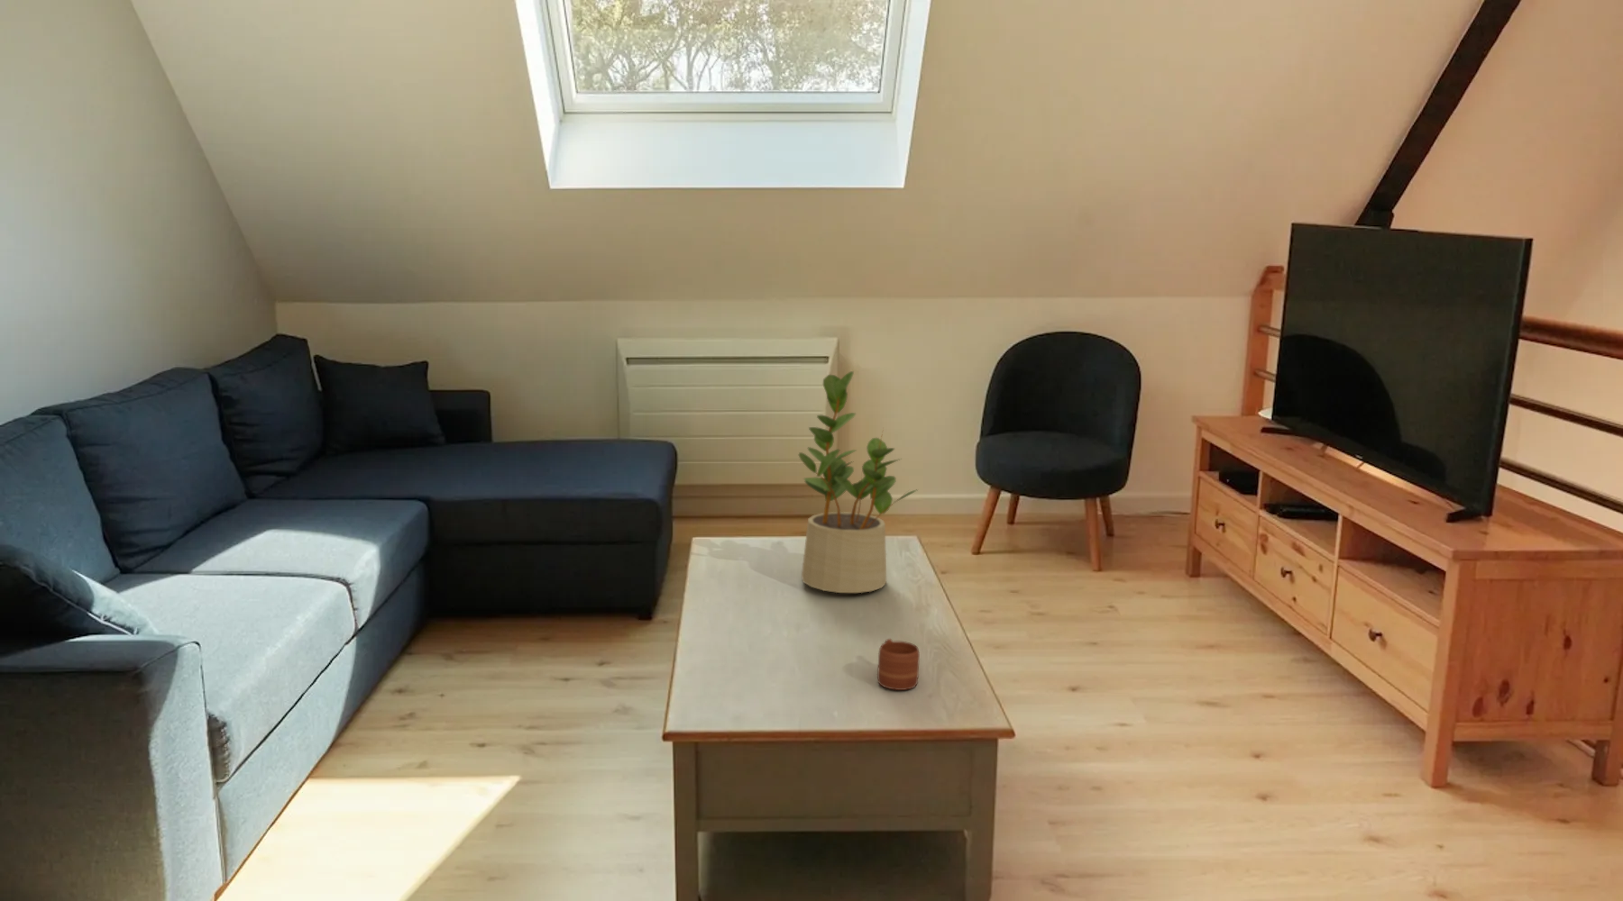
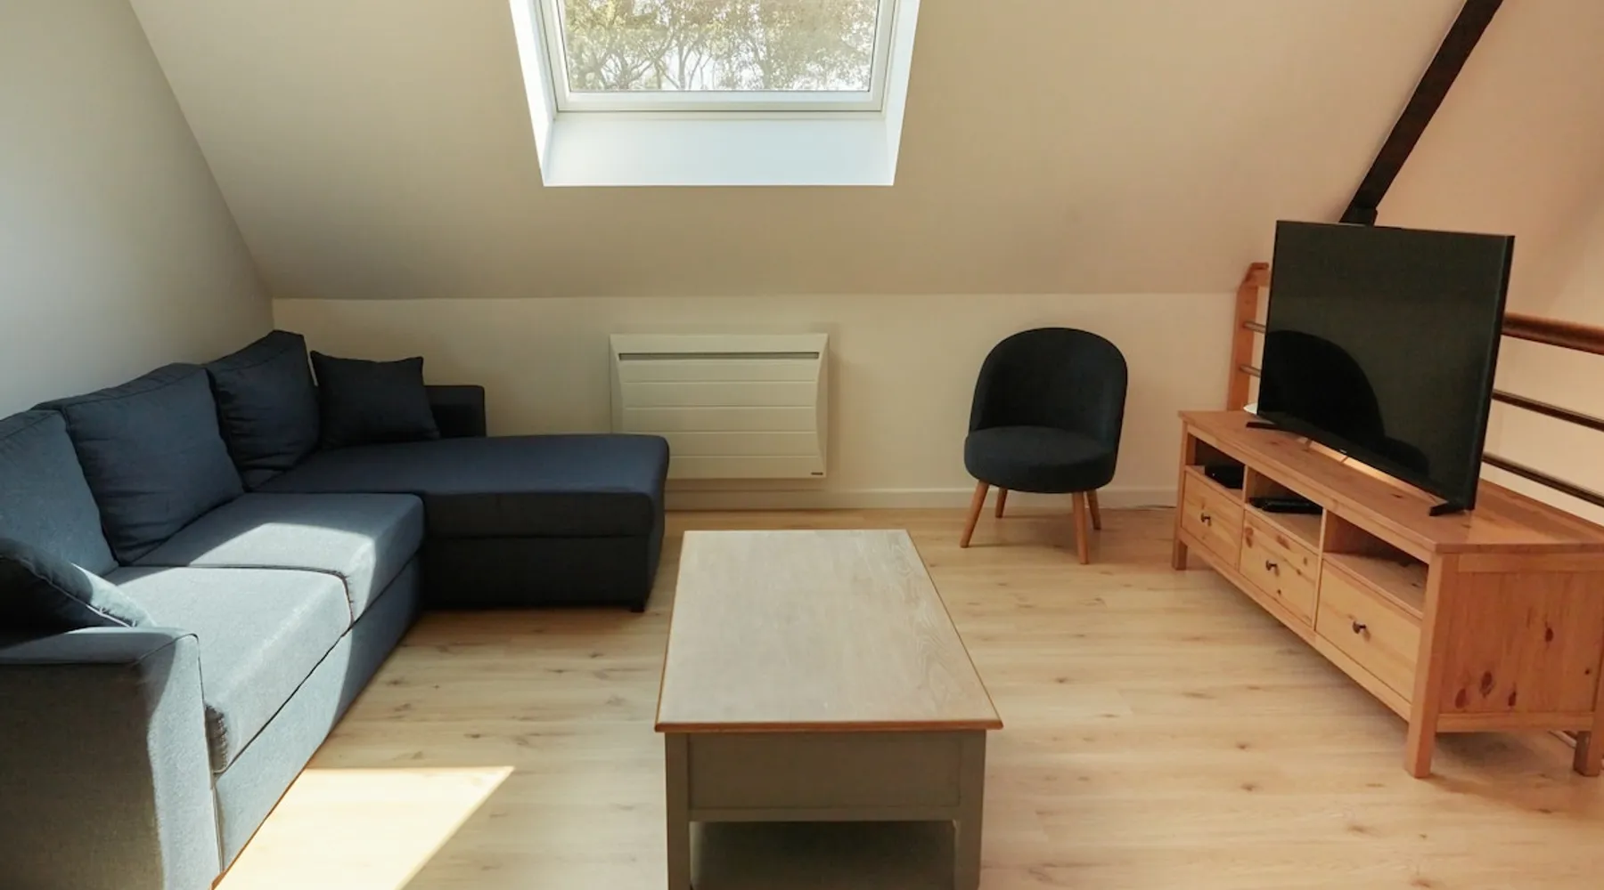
- mug (896, 660)
- potted plant (859, 482)
